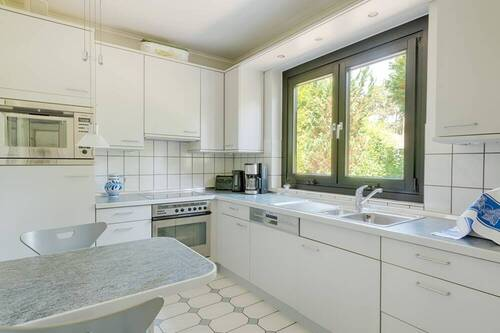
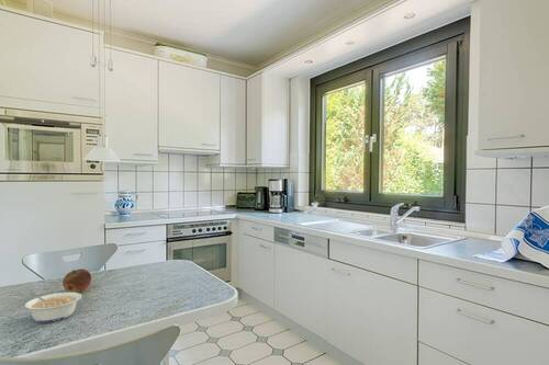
+ legume (52, 306)
+ fruit (77, 280)
